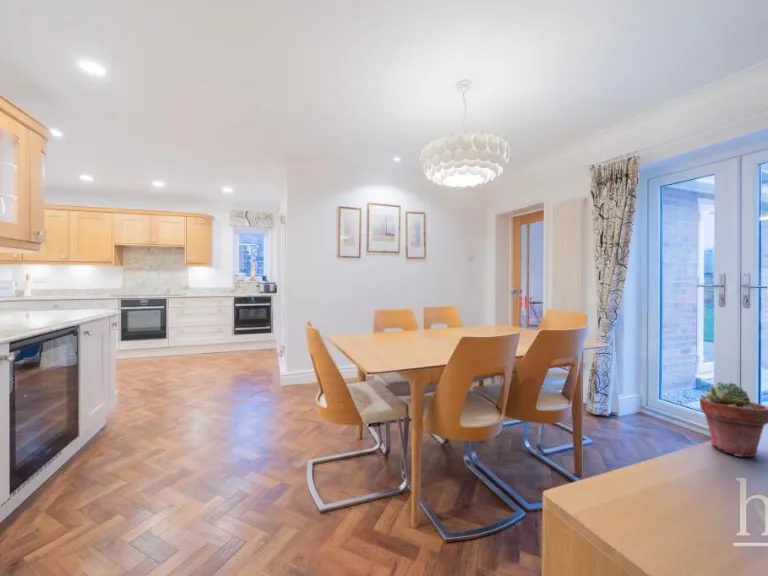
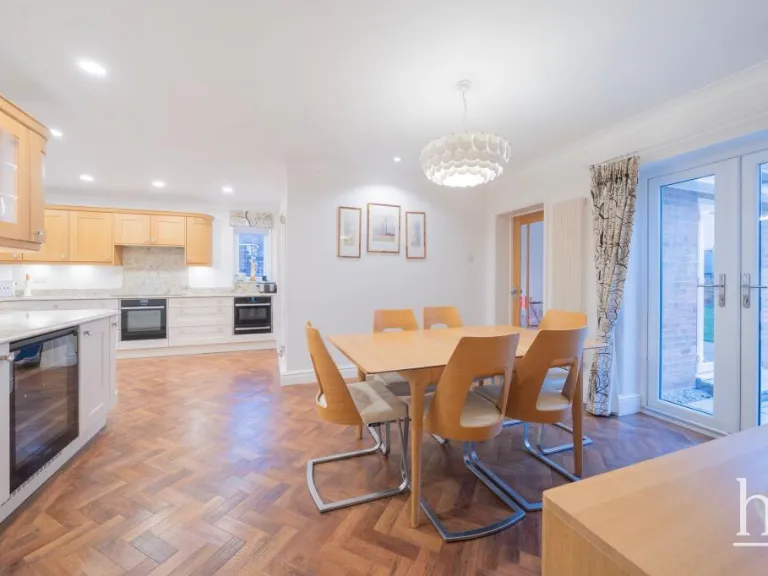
- potted succulent (732, 415)
